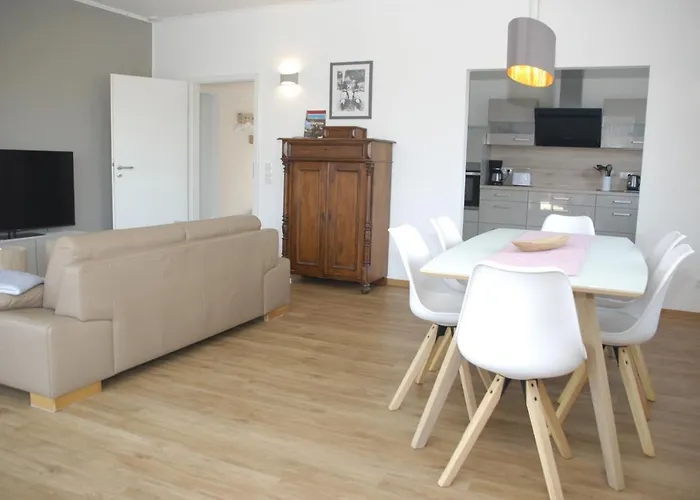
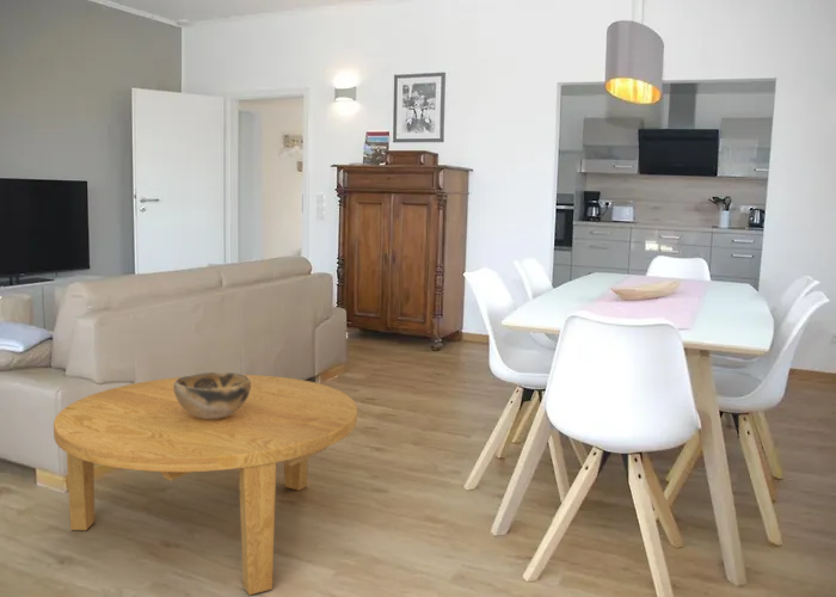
+ coffee table (213, 469)
+ decorative bowl (213, 396)
